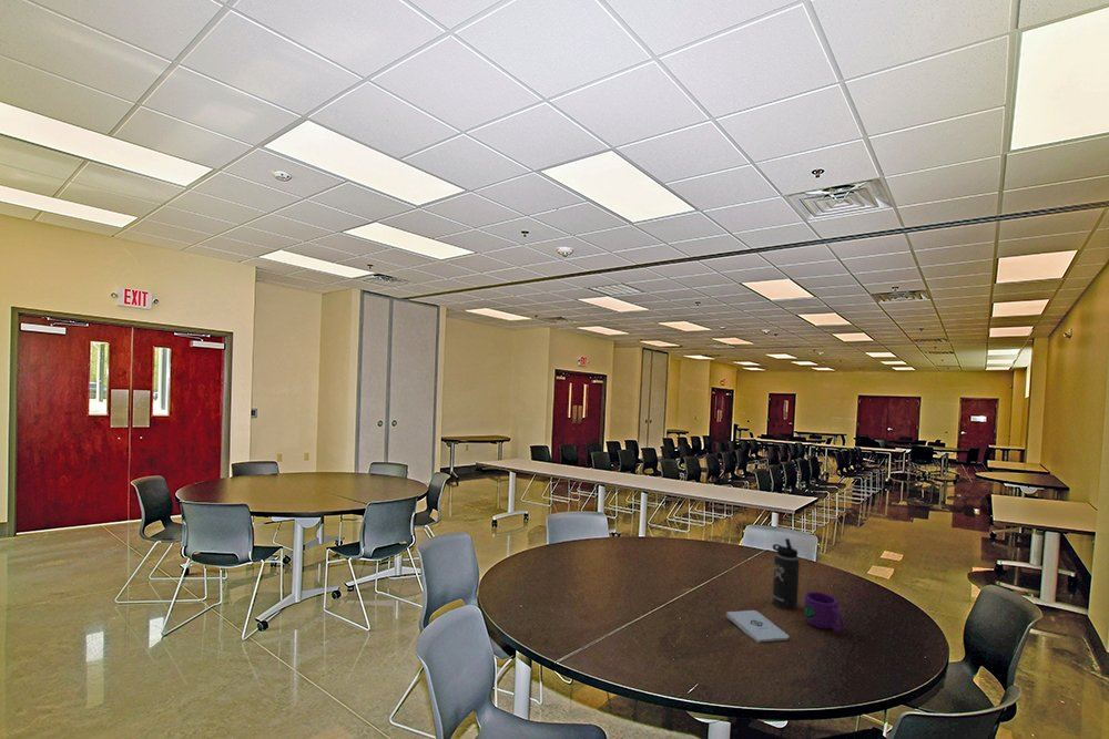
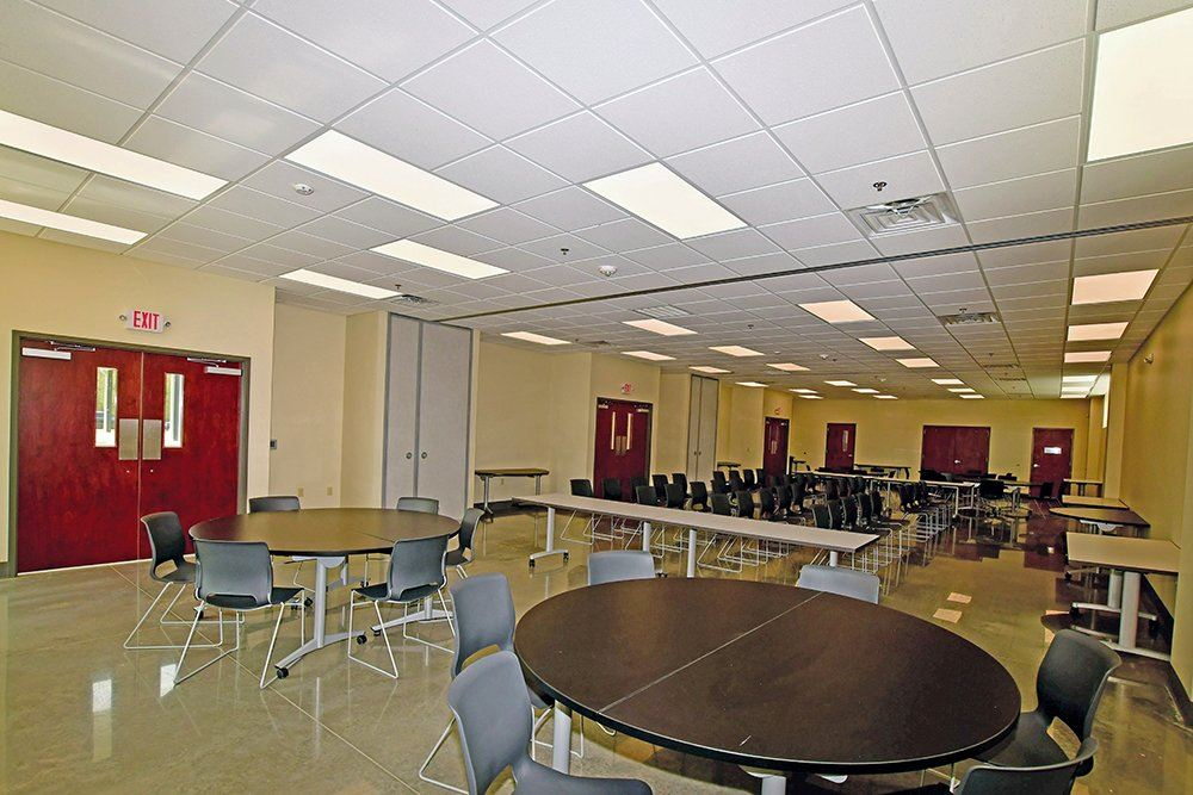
- notepad (756, 626)
- thermos bottle (784, 571)
- mug (826, 614)
